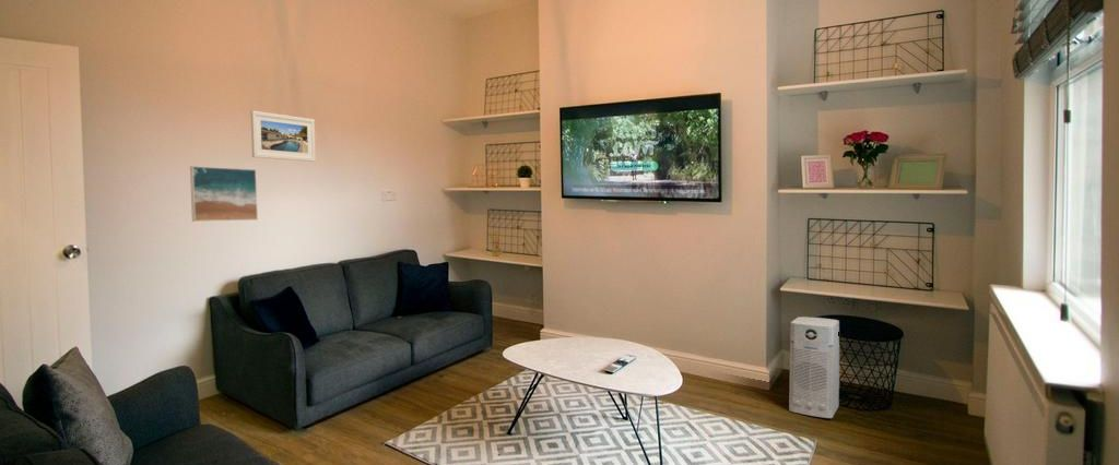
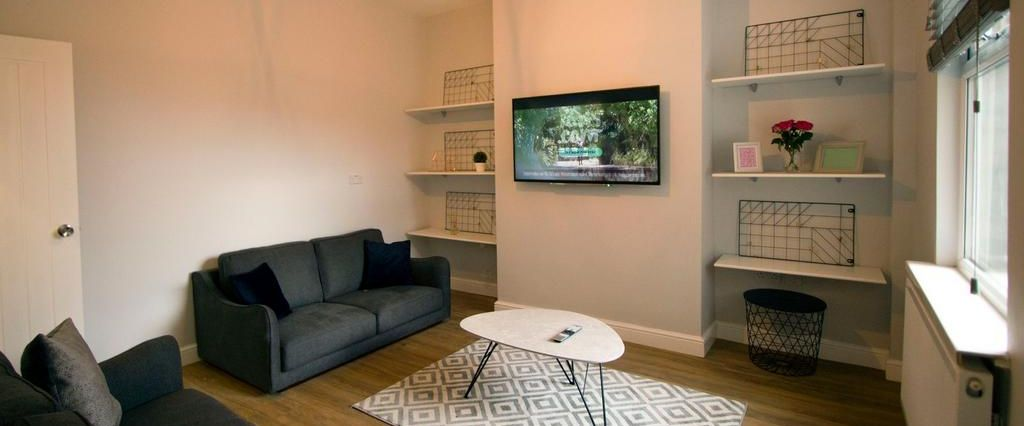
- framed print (284, 136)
- air purifier (814, 365)
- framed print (225, 194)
